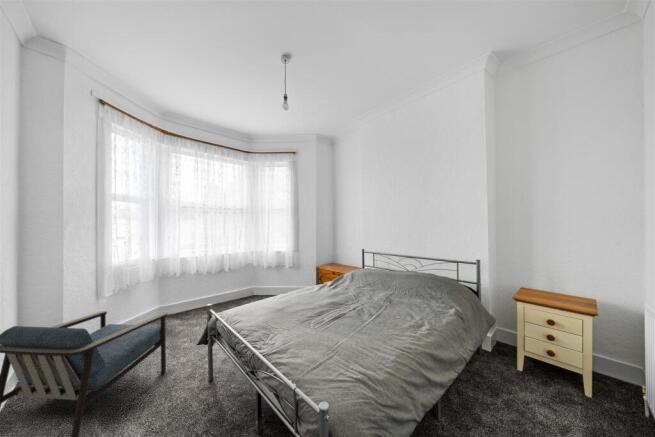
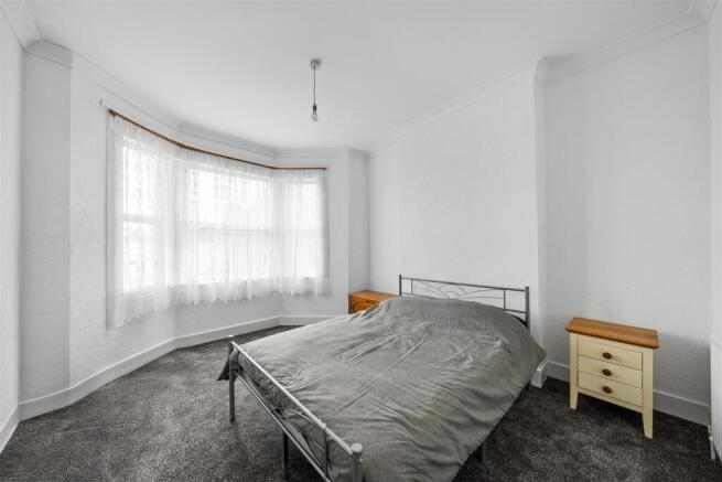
- armchair (93, 353)
